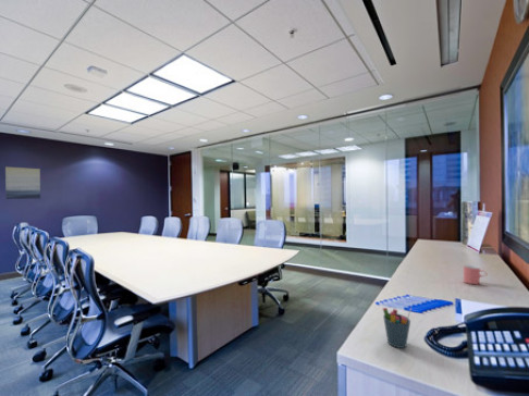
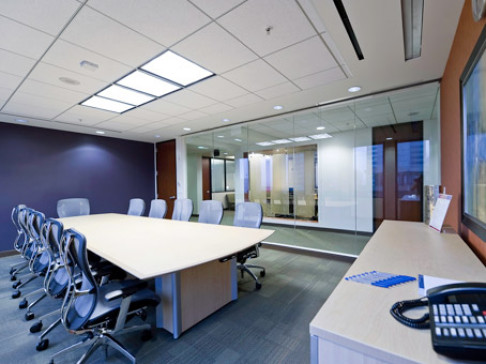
- wall art (23, 183)
- pen holder (396, 324)
- cup (475, 274)
